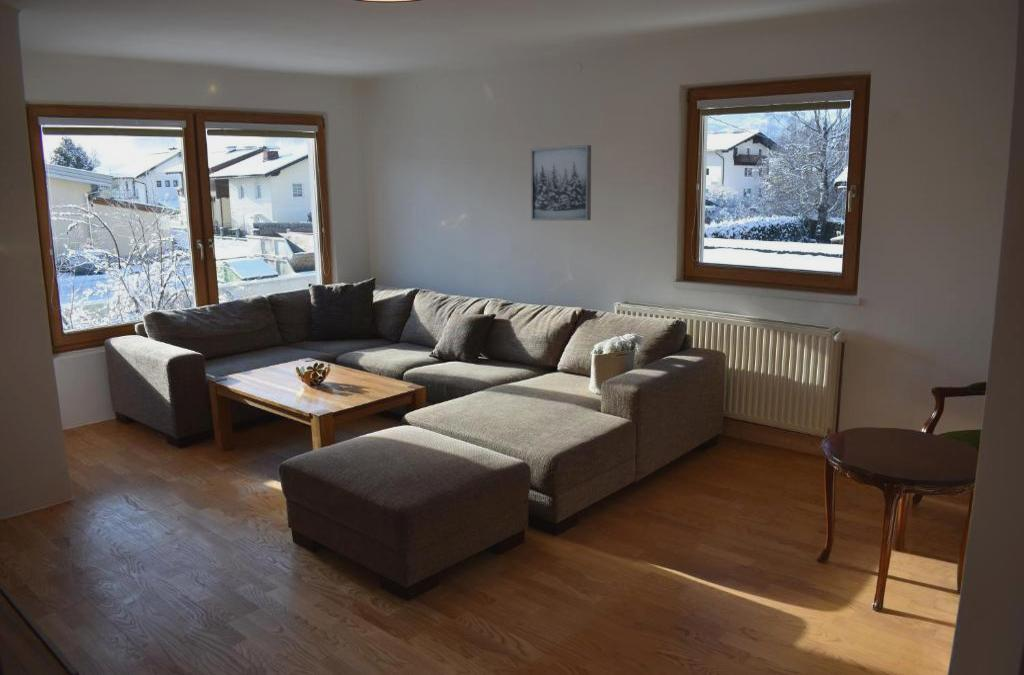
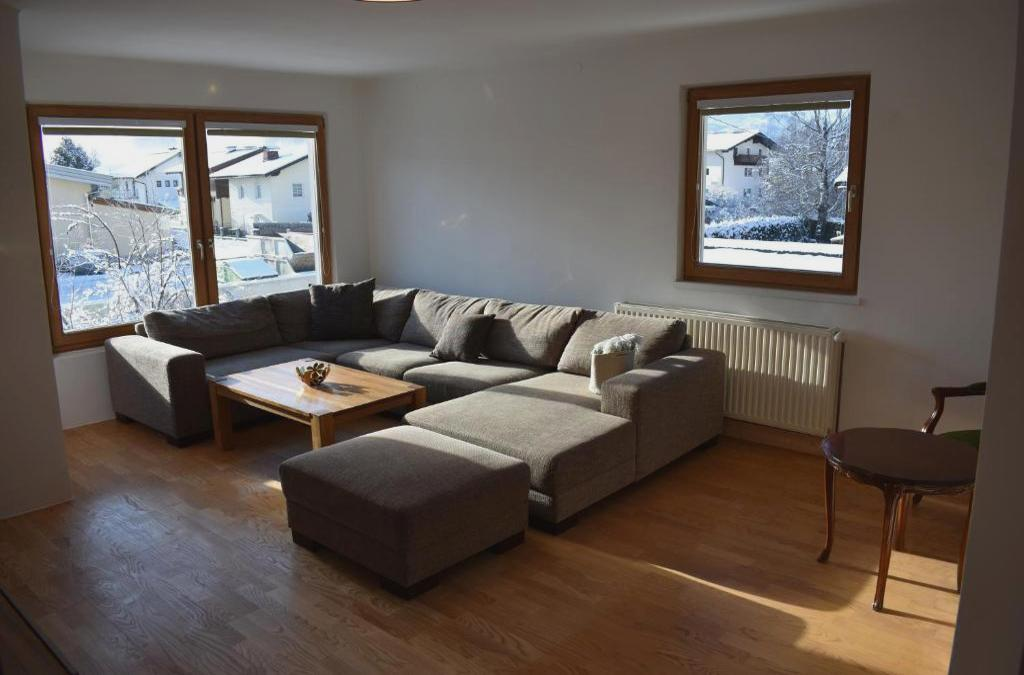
- wall art (560, 184)
